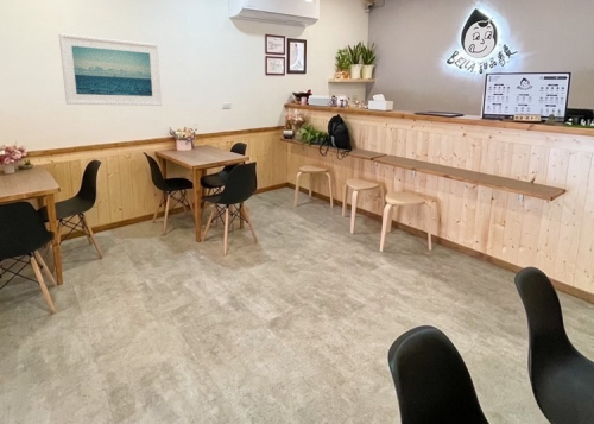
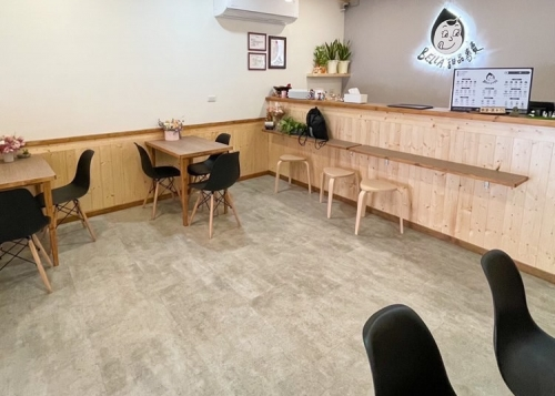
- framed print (114, 72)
